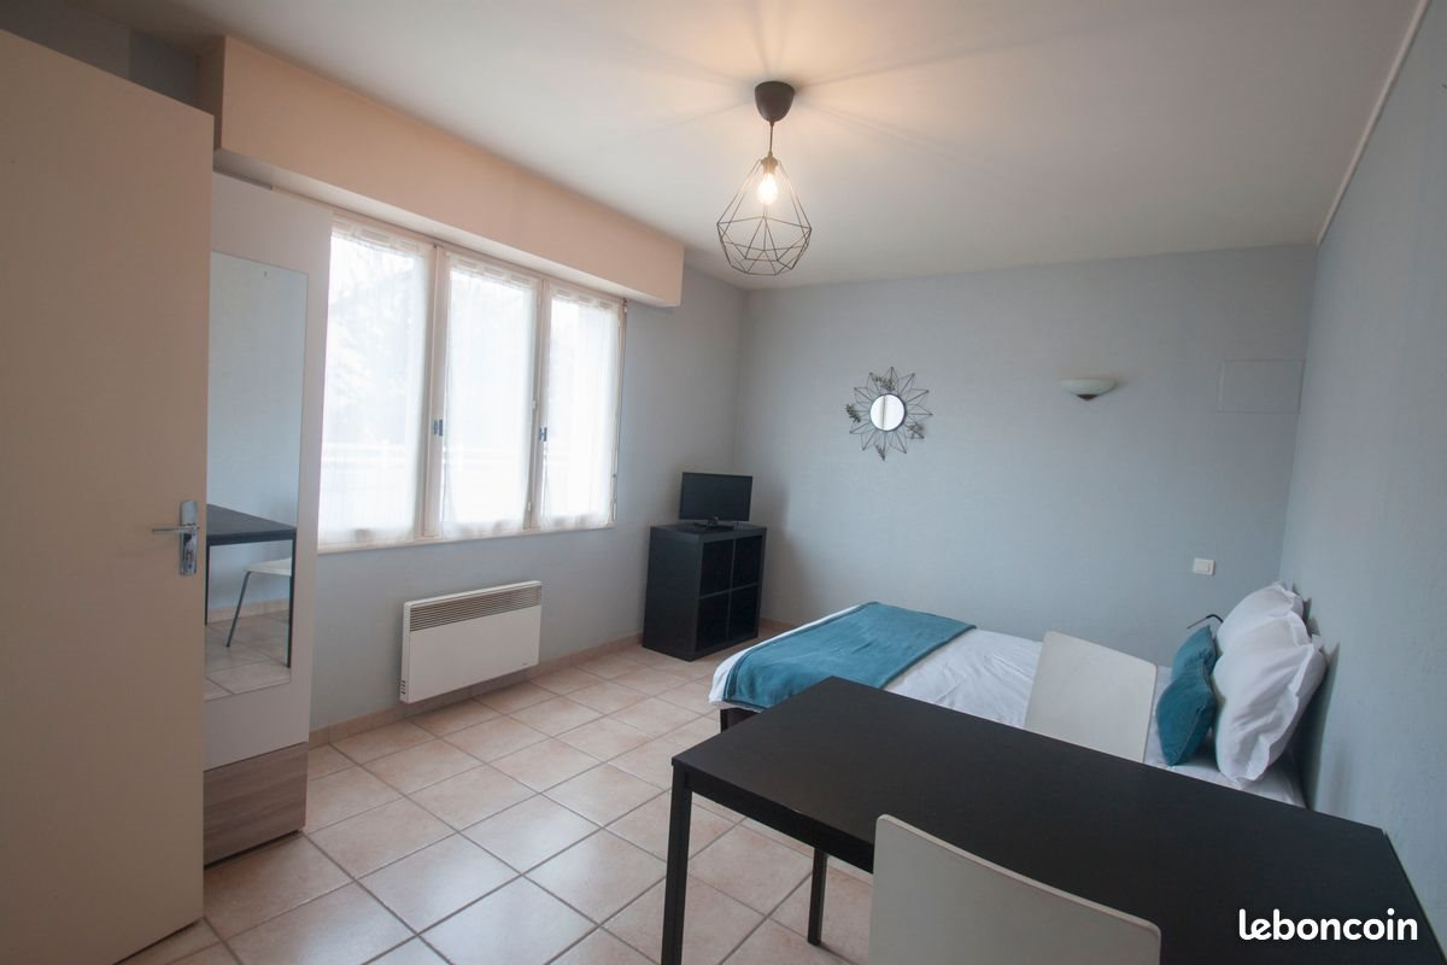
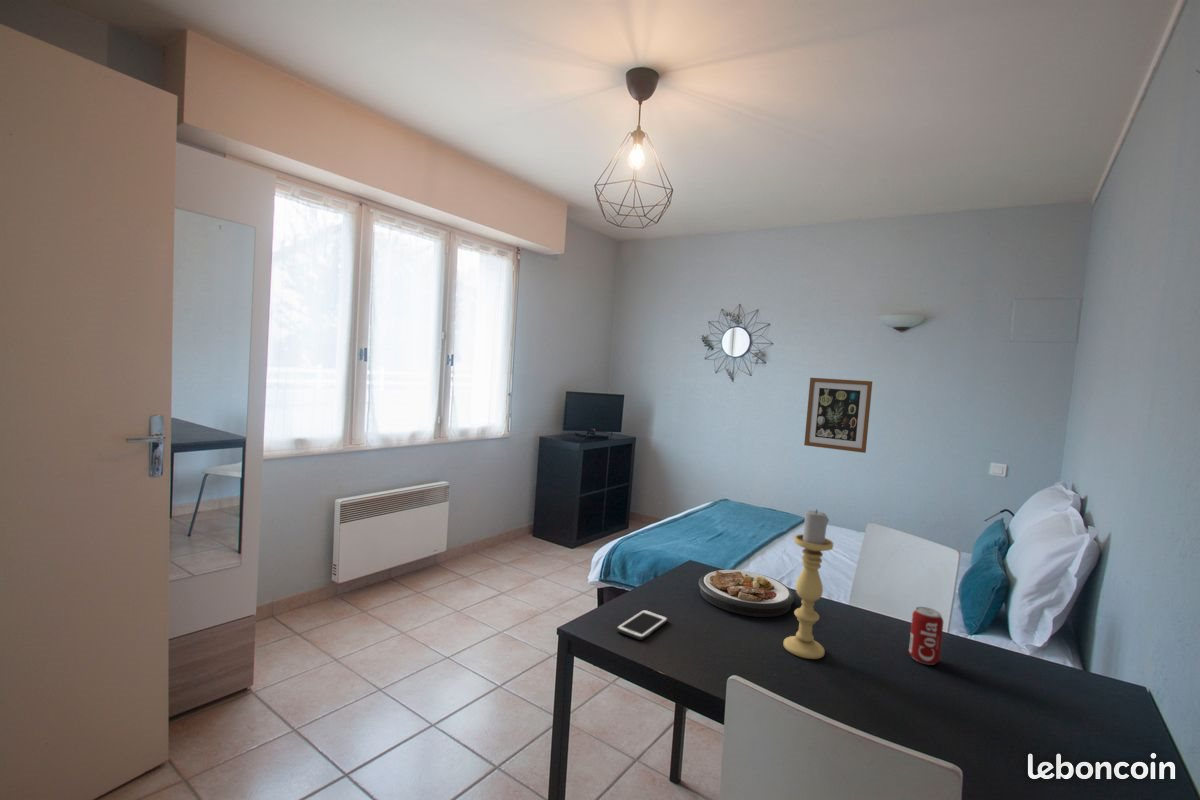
+ wall art (837, 414)
+ candle holder (809, 579)
+ plate (745, 587)
+ cell phone (642, 624)
+ beverage can (925, 635)
